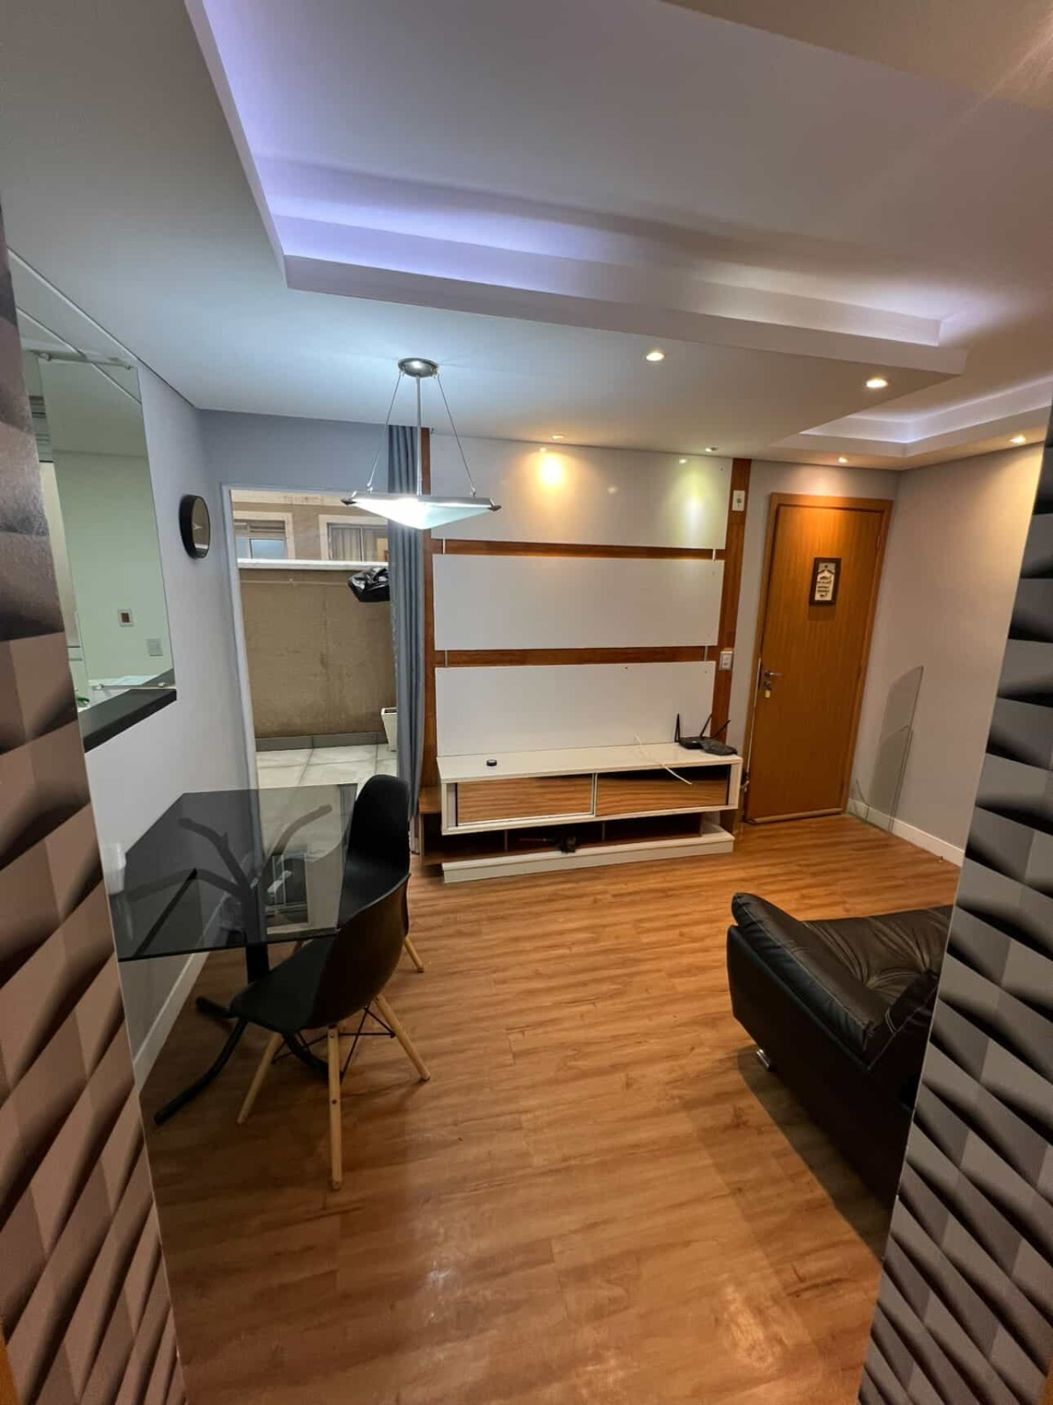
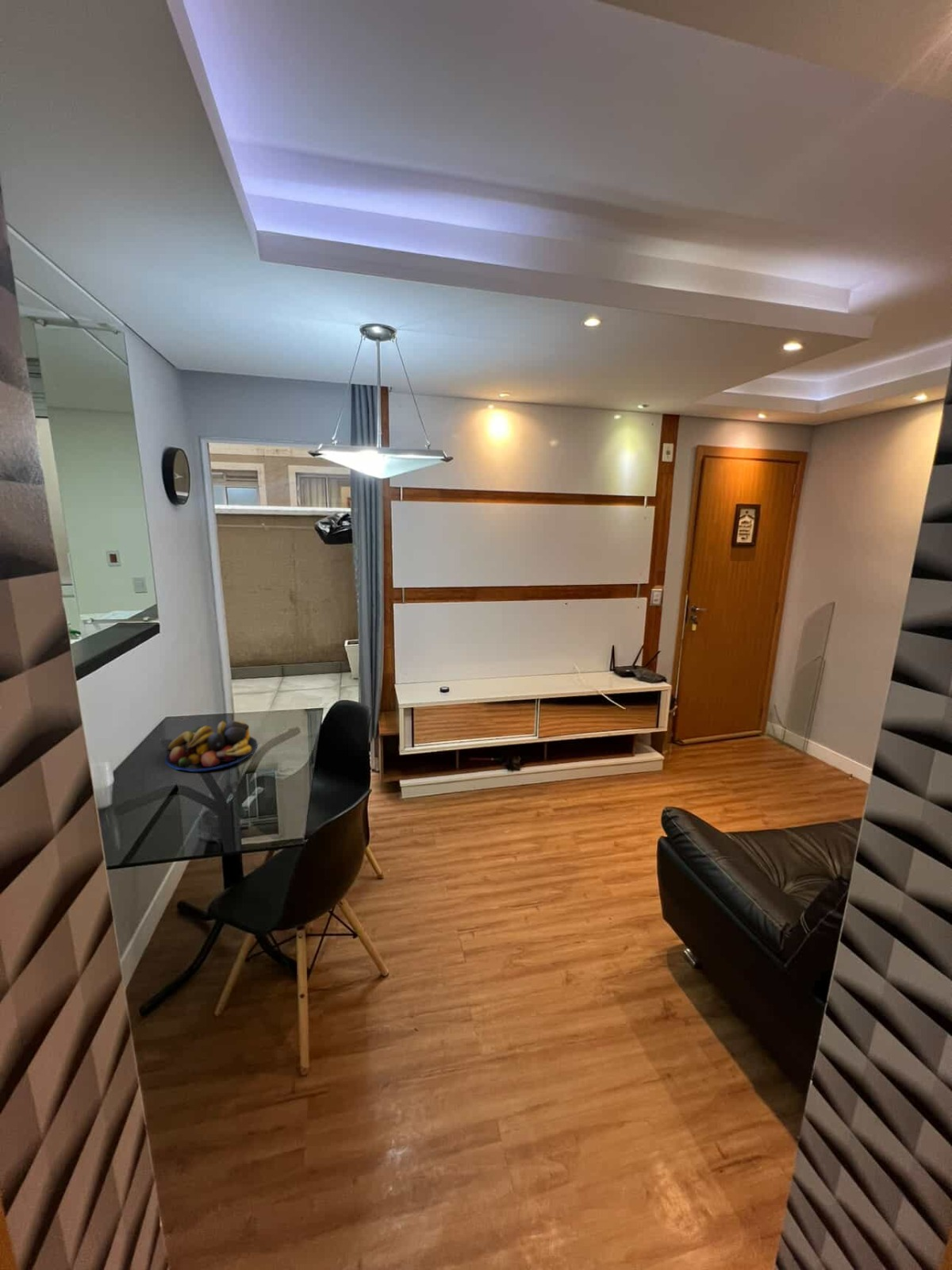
+ fruit bowl (211, 738)
